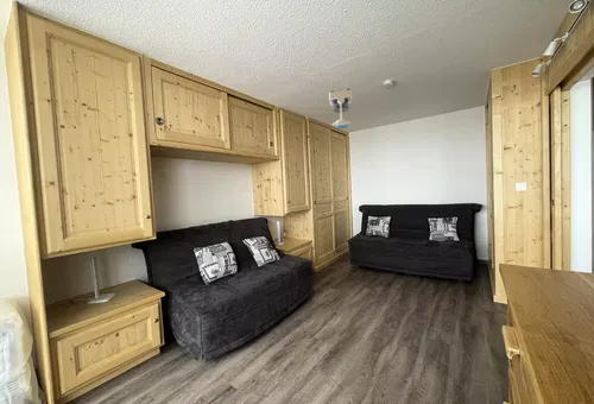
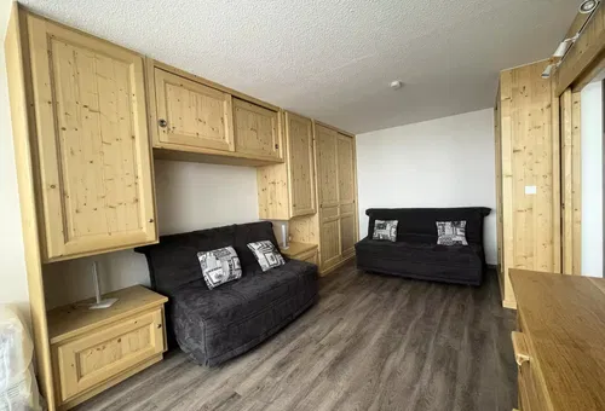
- ceiling light fixture (341, 111)
